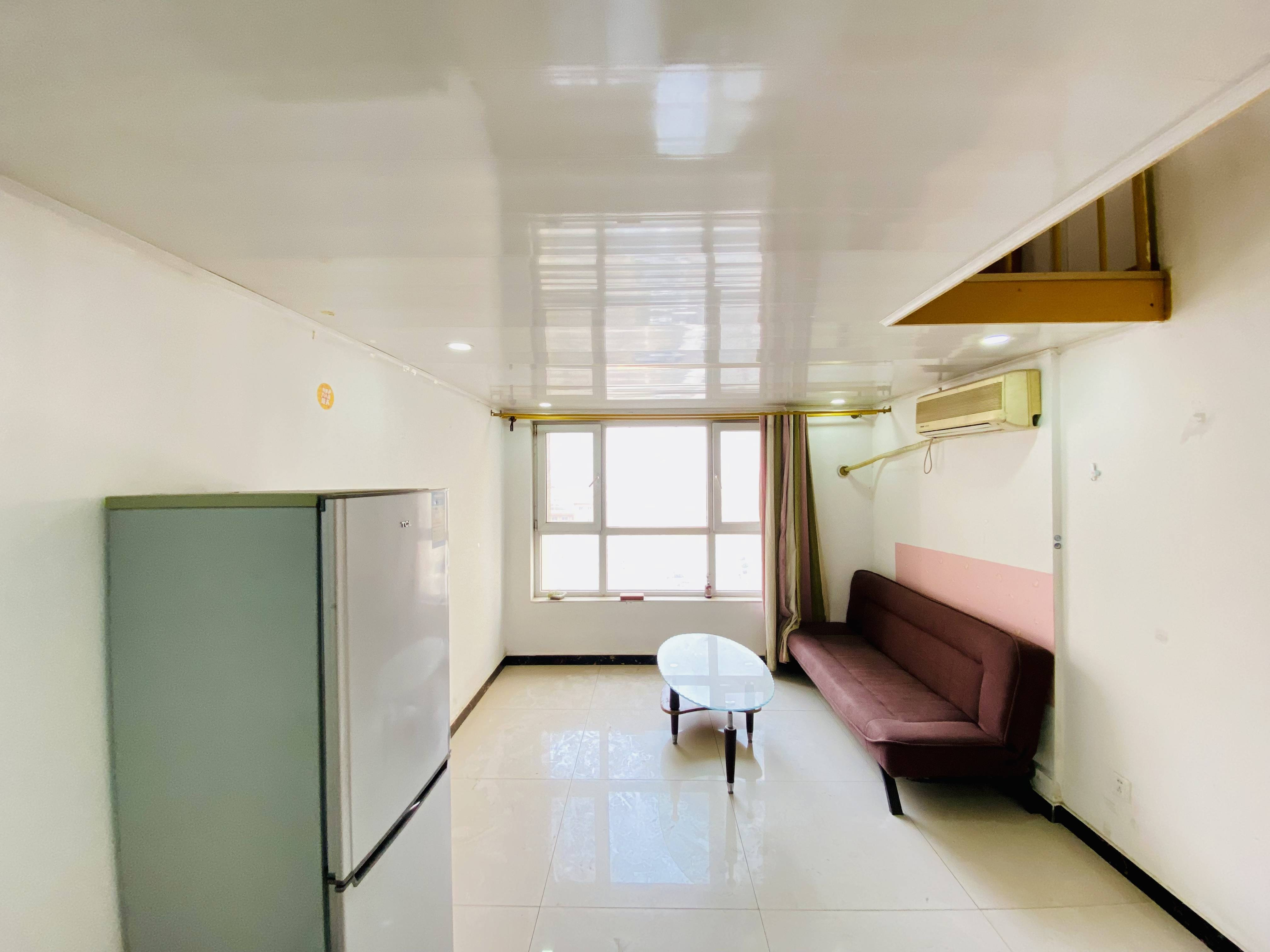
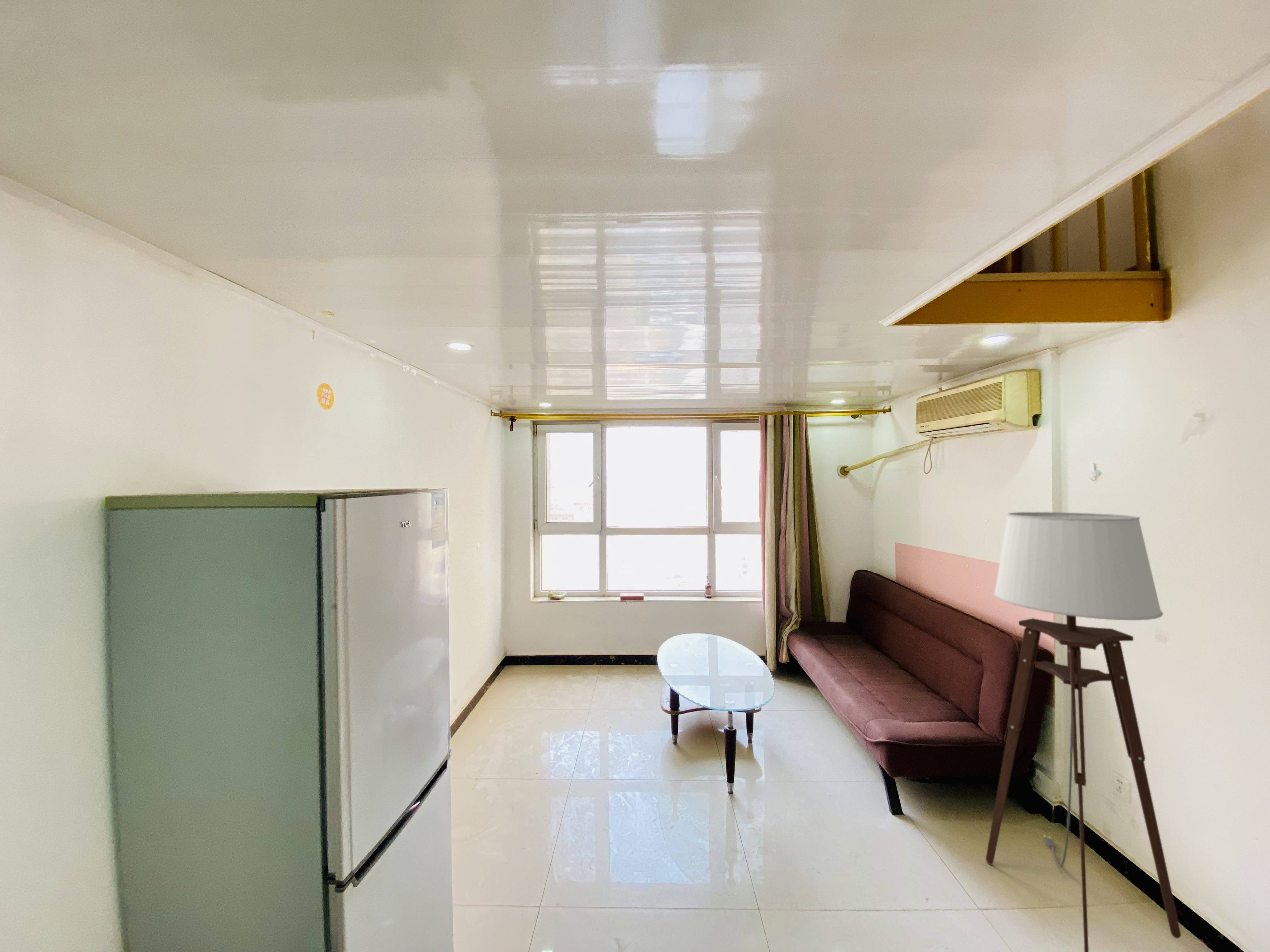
+ floor lamp (1071, 708)
